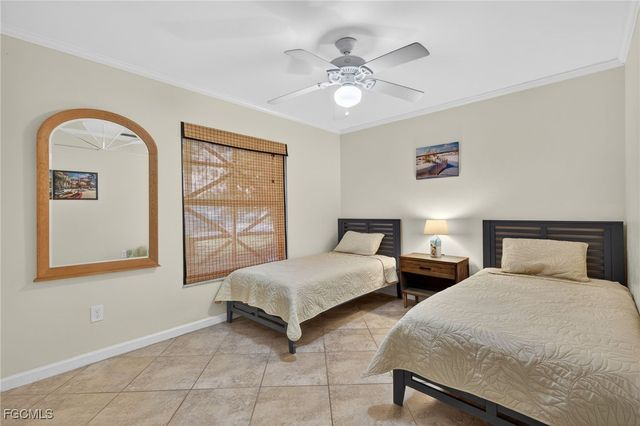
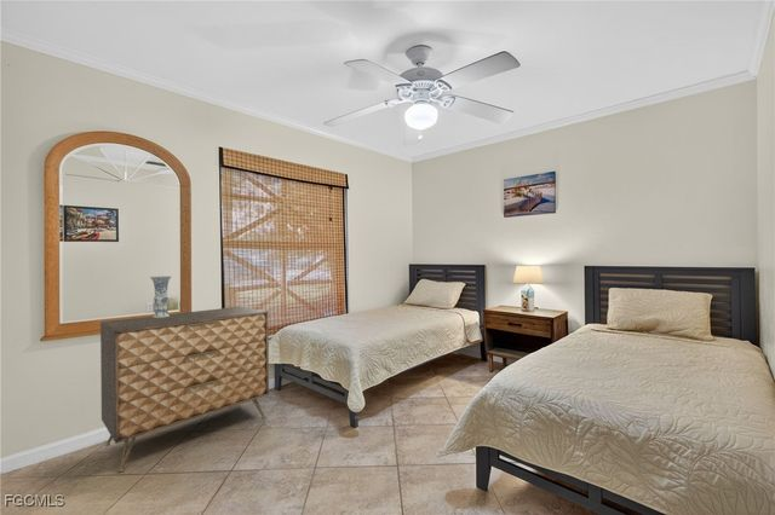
+ vase (161, 296)
+ dresser (191, 374)
